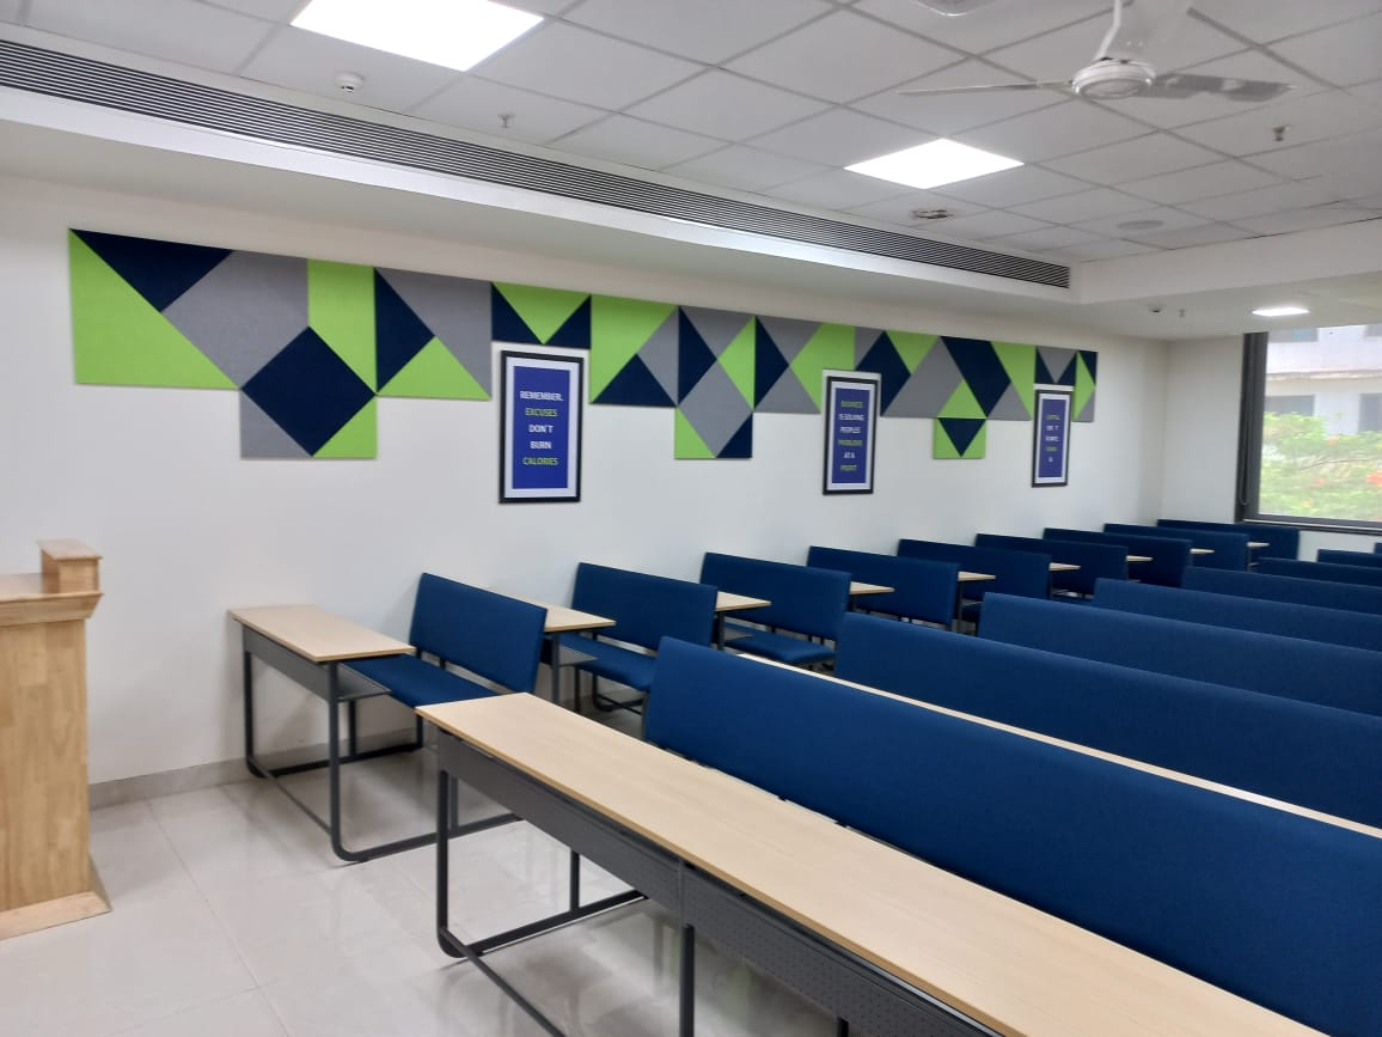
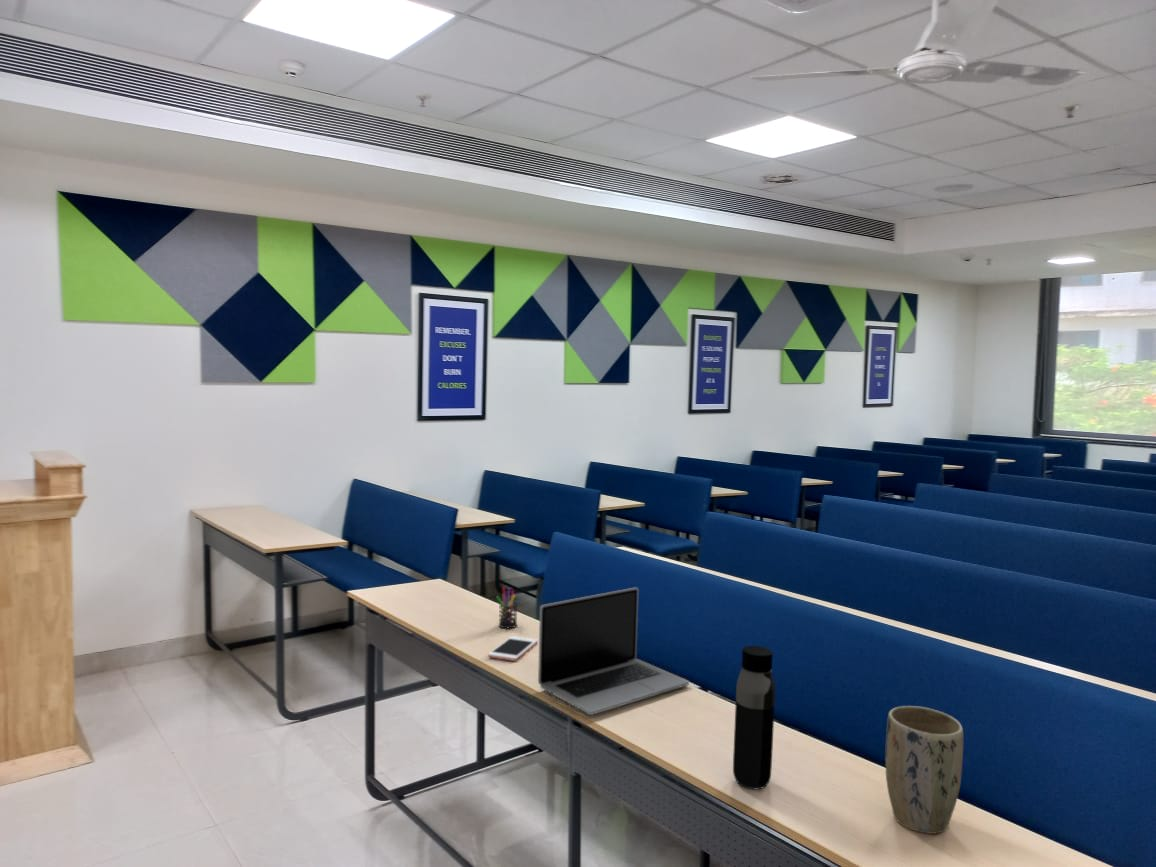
+ cell phone (513, 648)
+ water bottle (754, 716)
+ pen holder (505, 607)
+ laptop (615, 646)
+ plant pot (922, 769)
